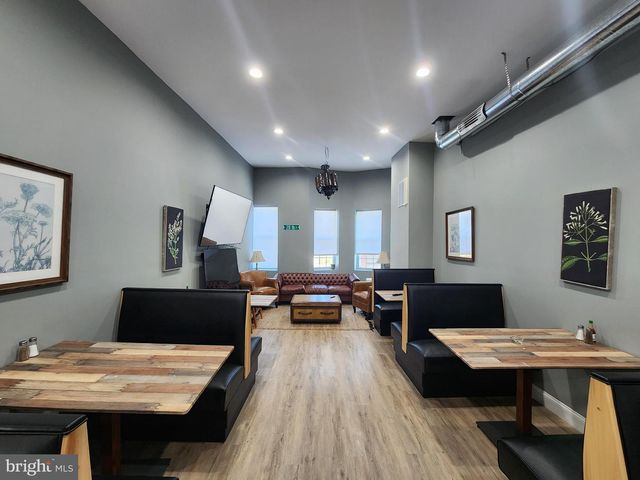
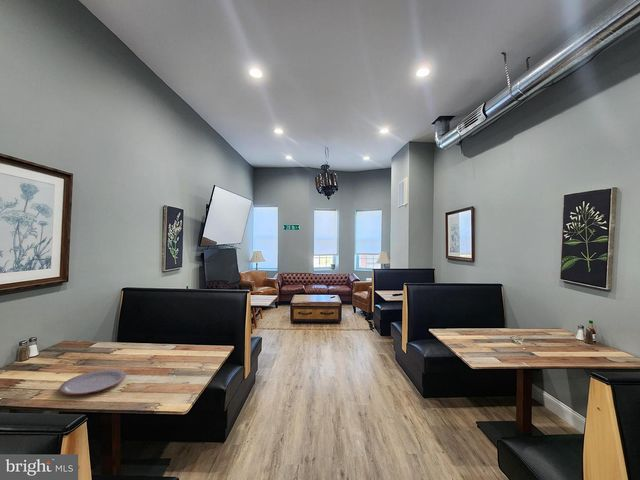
+ plate (94, 382)
